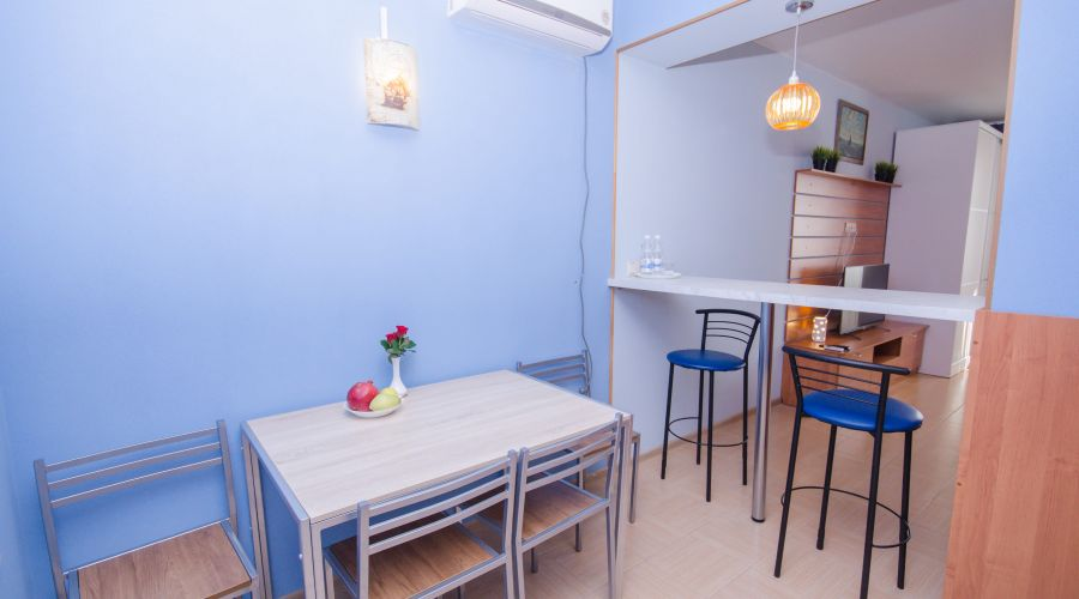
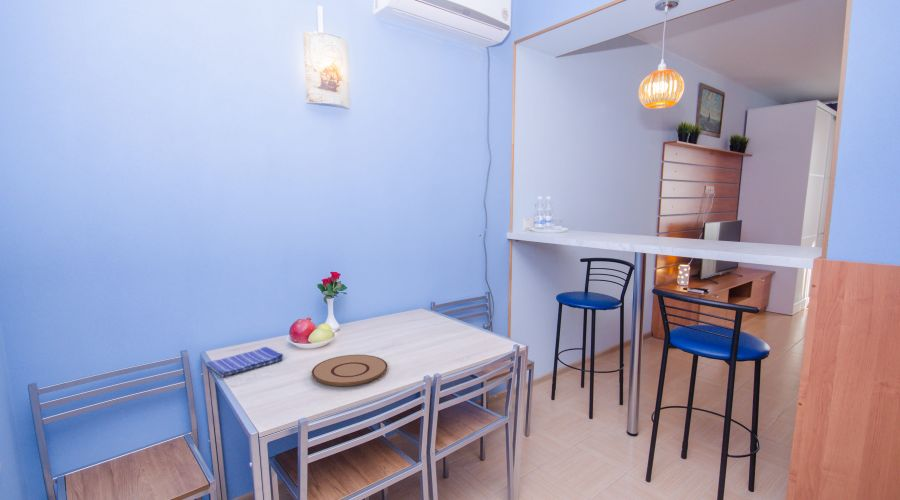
+ dish towel (246, 359)
+ plate (350, 369)
